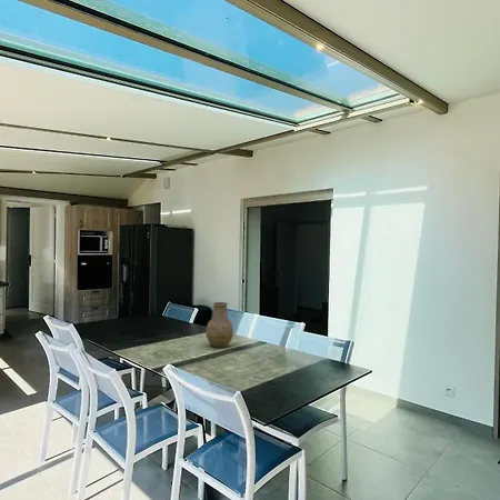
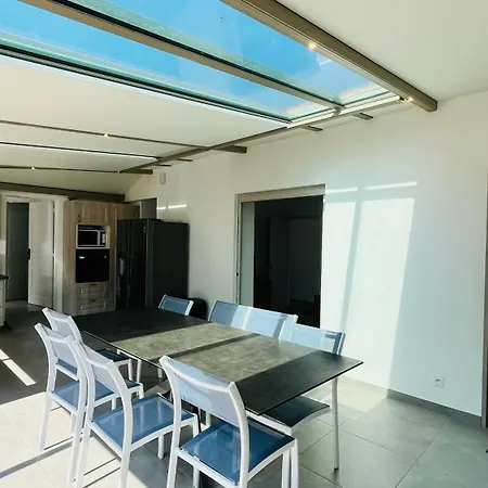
- vase (219, 324)
